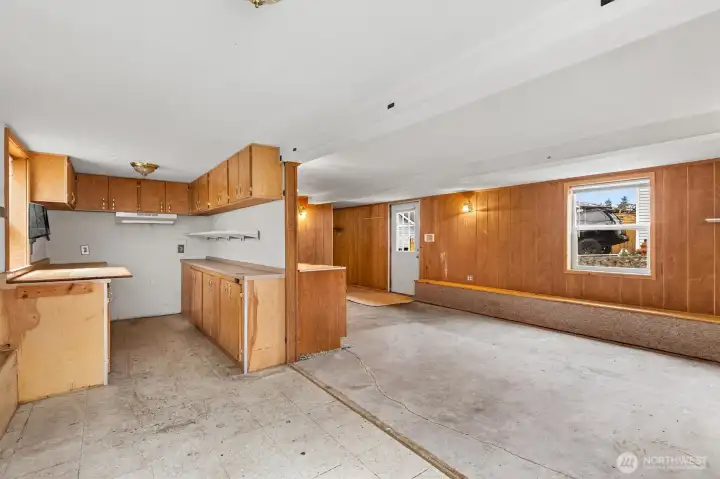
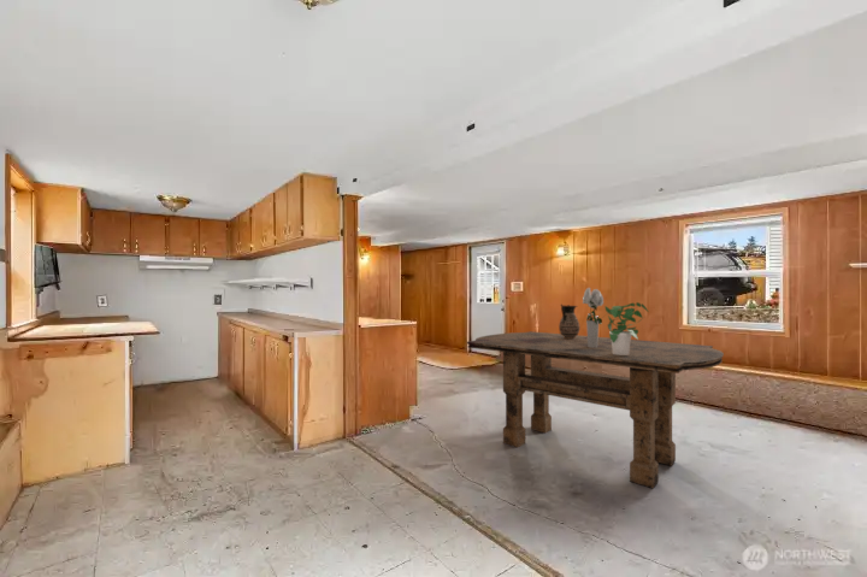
+ bouquet (594, 316)
+ dining table (584, 398)
+ potted plant (624, 328)
+ ceramic jug (568, 320)
